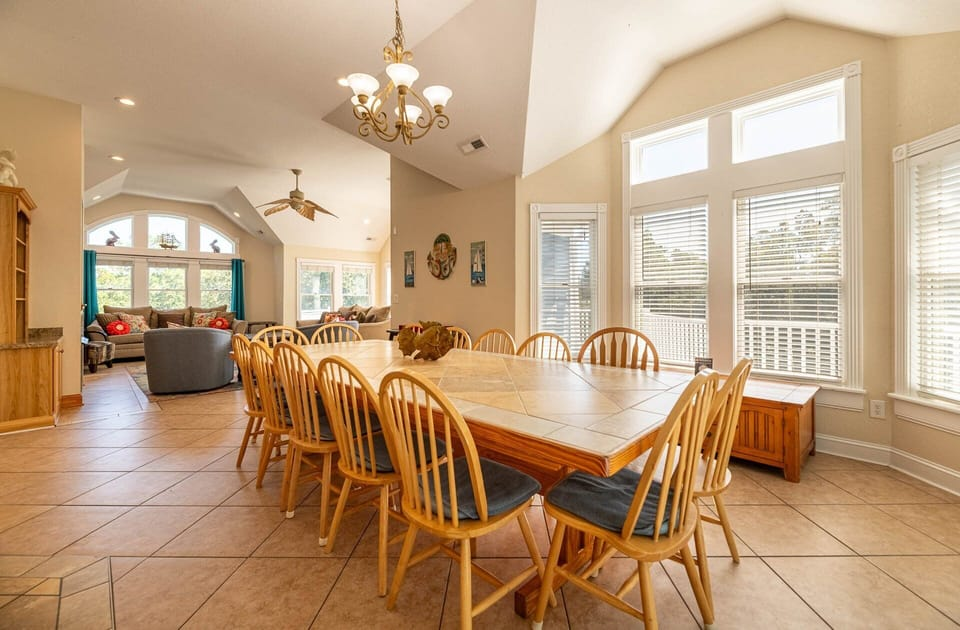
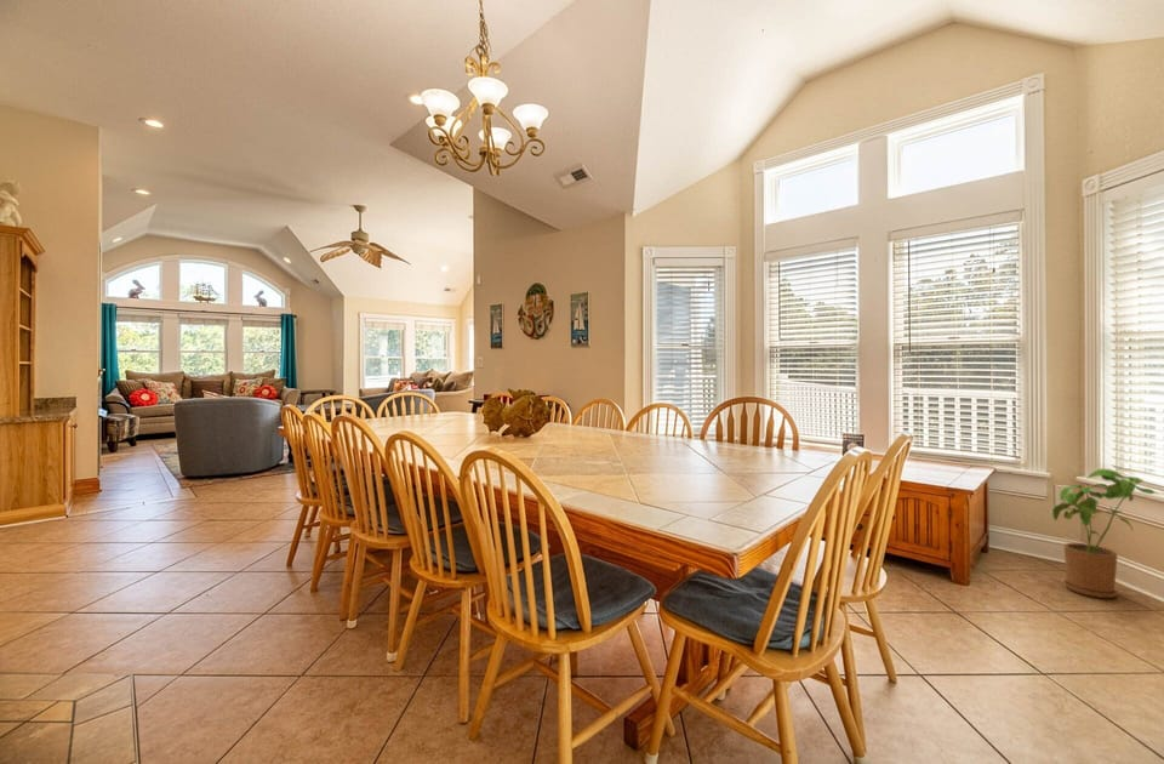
+ house plant (1090, 530)
